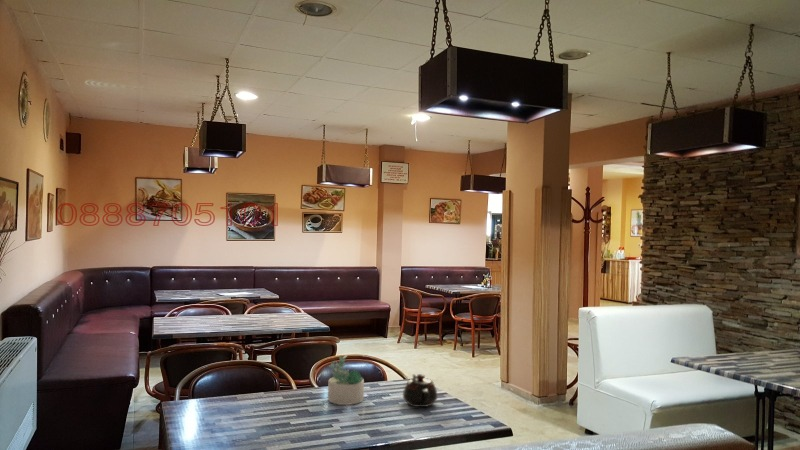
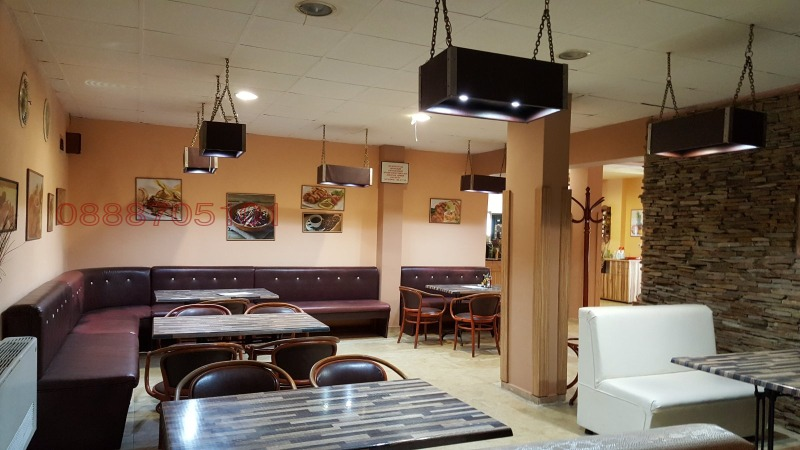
- succulent plant (347, 376)
- teapot (419, 388)
